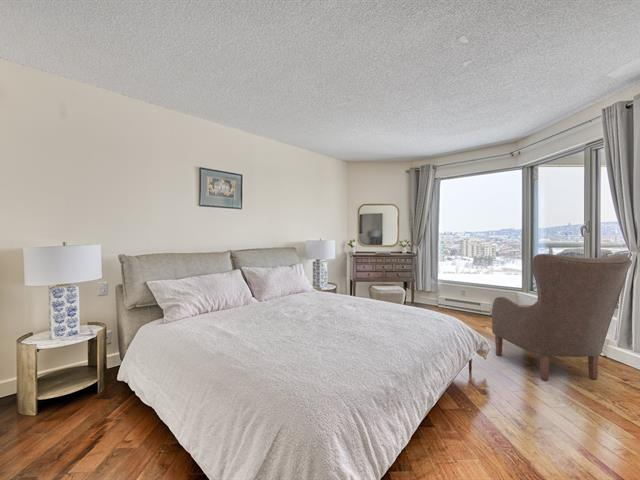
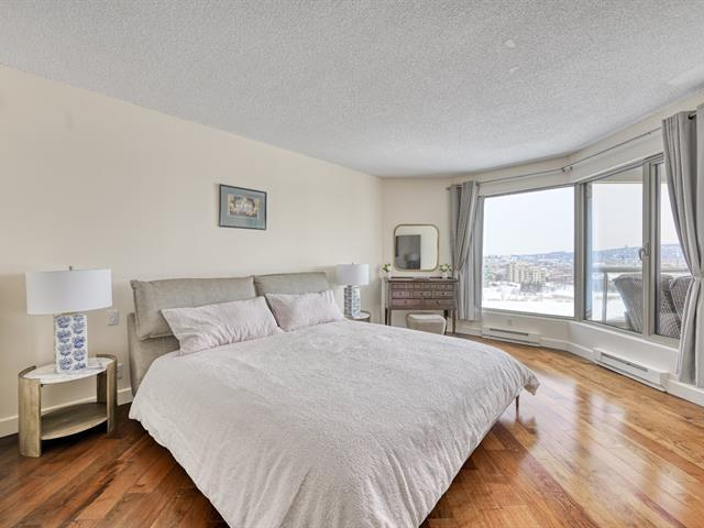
- chair (554, 312)
